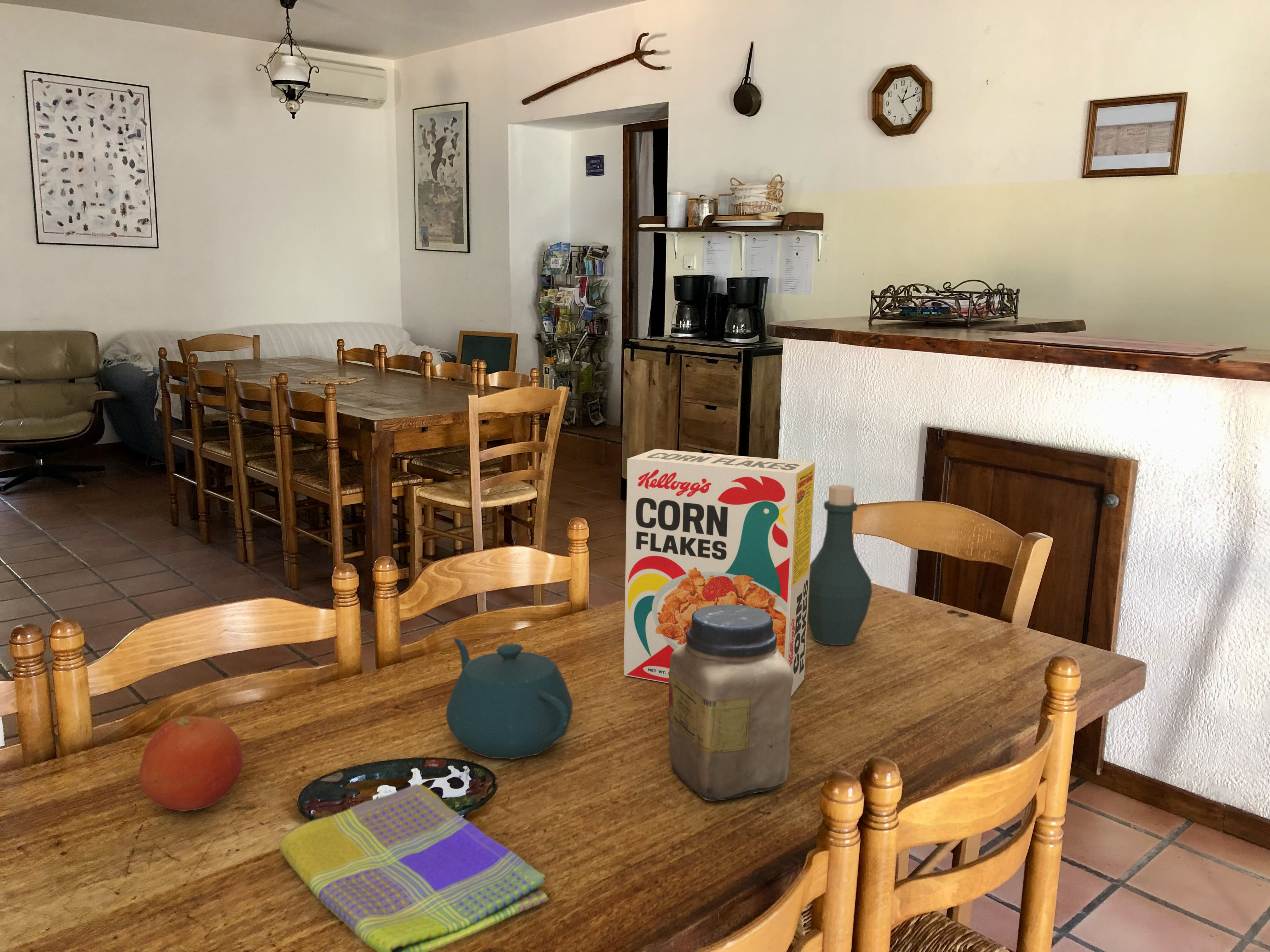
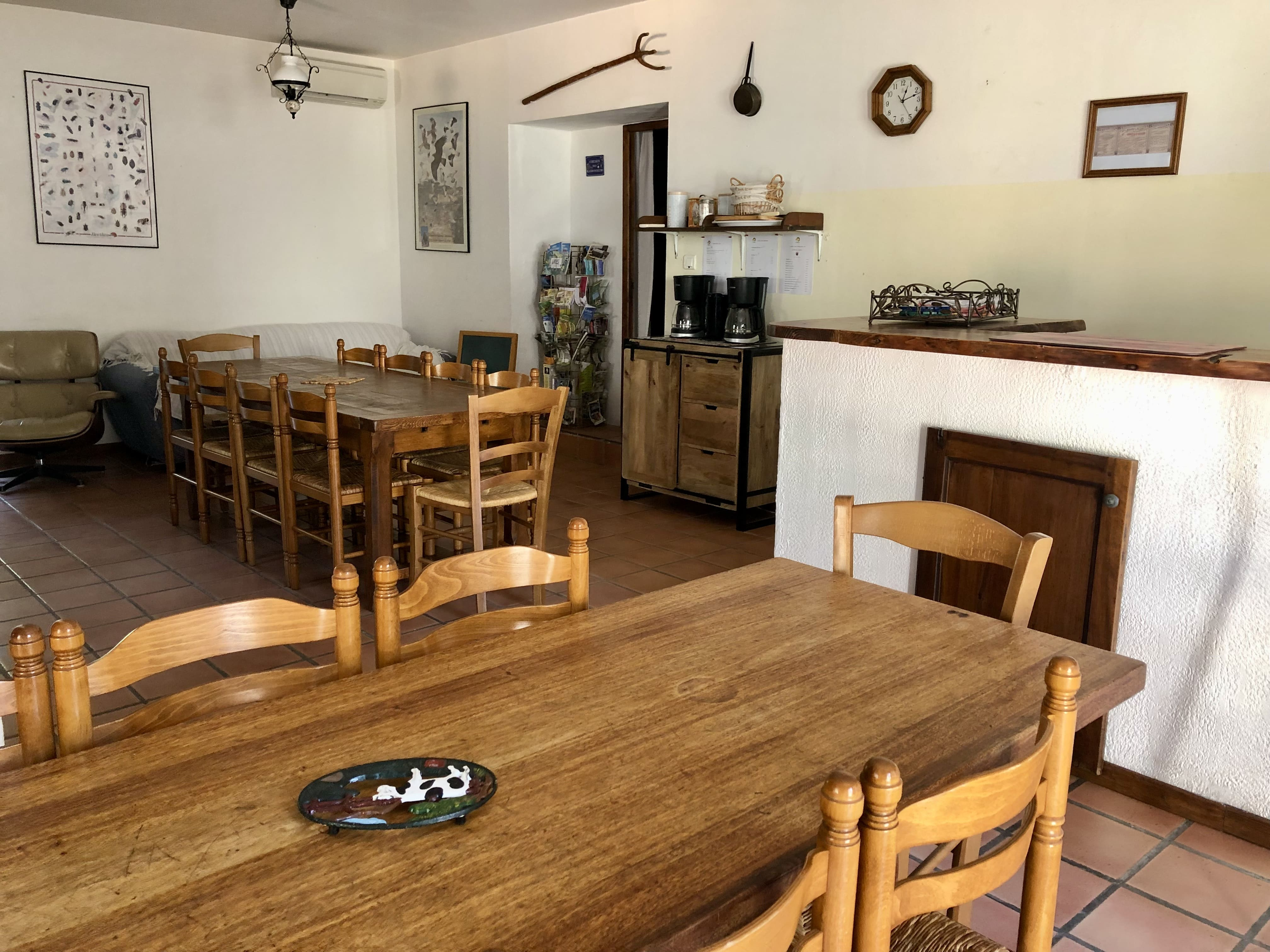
- dish towel (408, 862)
- bottle (837, 564)
- fruit (192, 761)
- teapot (506, 692)
- cereal box (717, 571)
- jar (729, 696)
